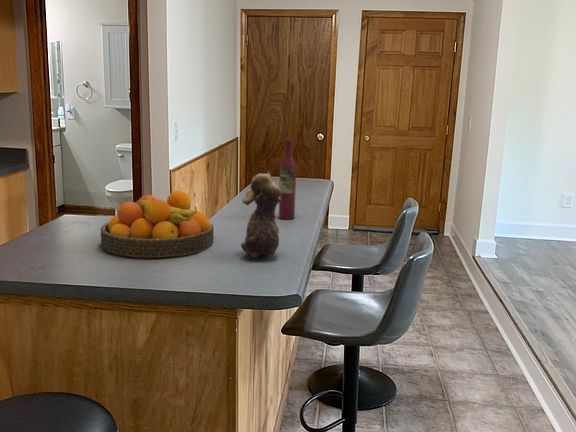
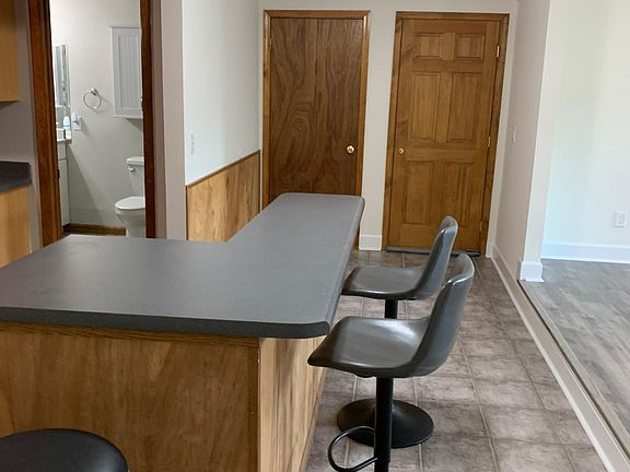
- wine bottle (287, 178)
- candle (261, 214)
- fruit bowl (158, 219)
